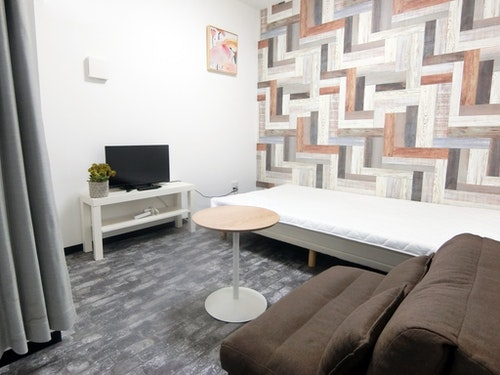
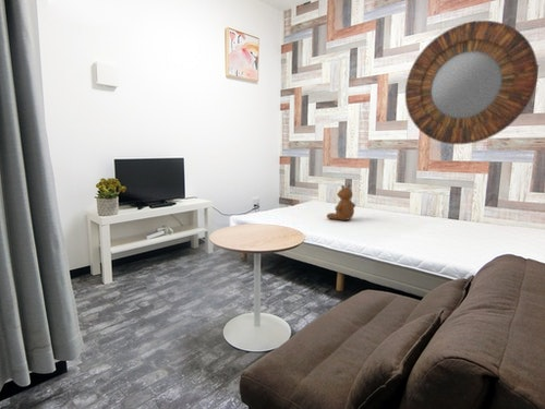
+ home mirror (463, 85)
+ teddy bear (340, 202)
